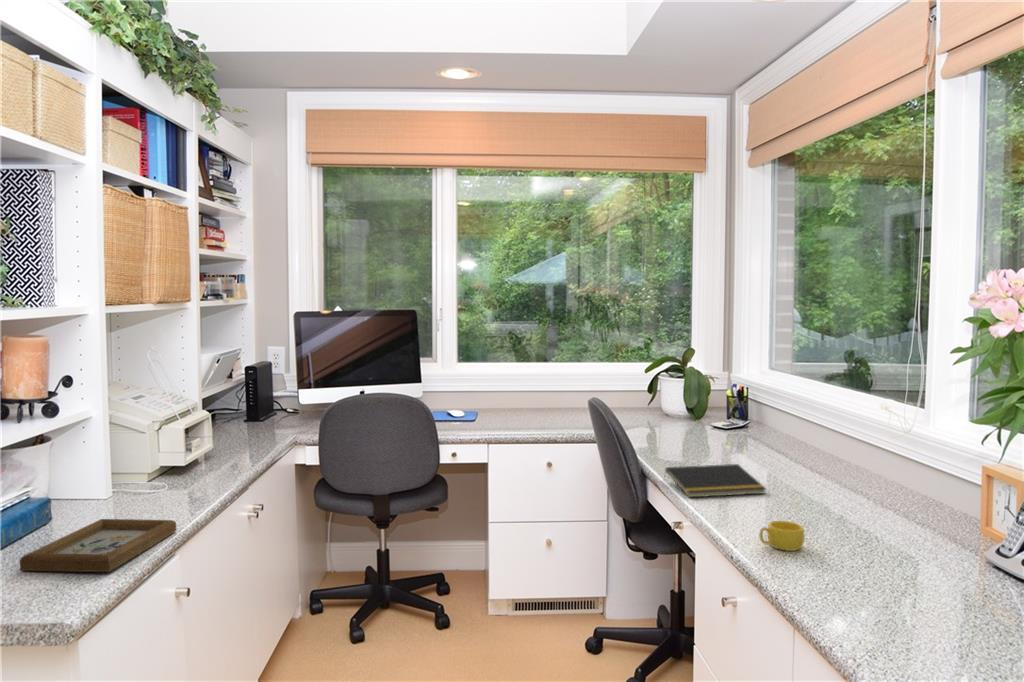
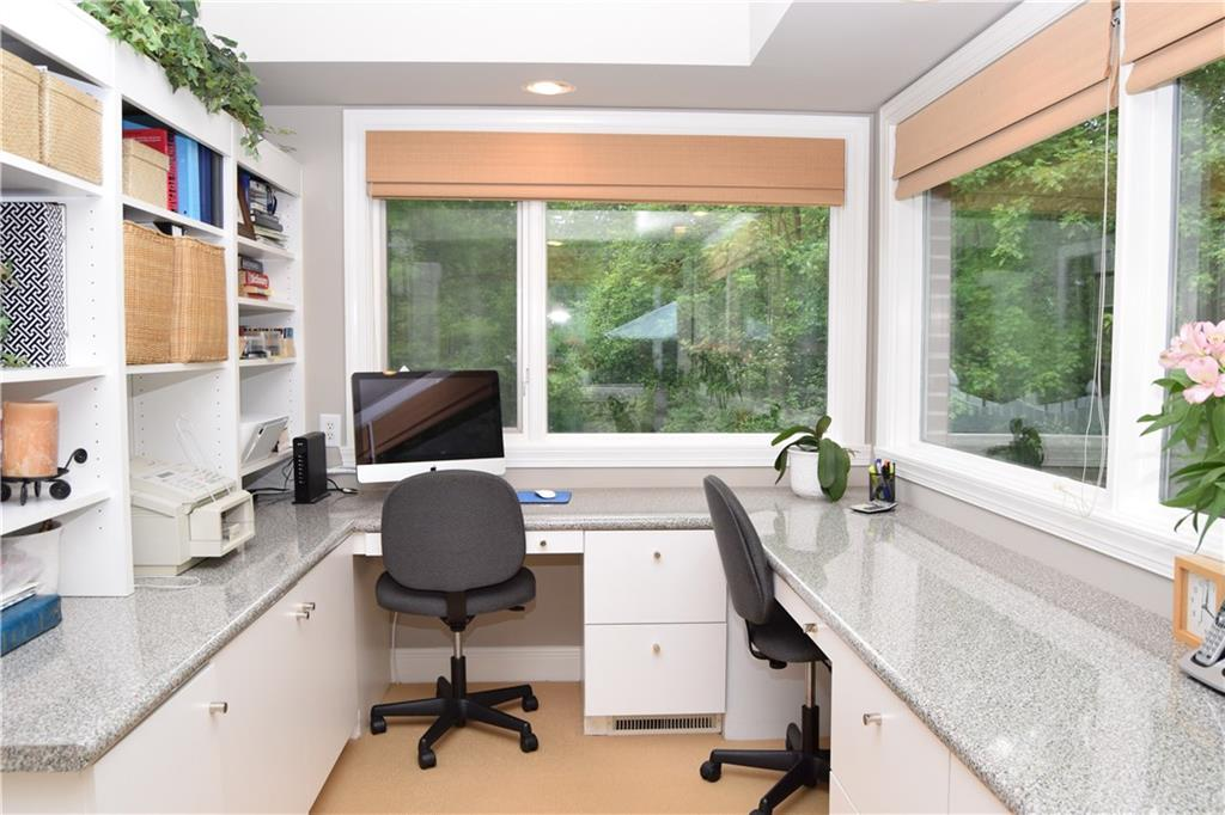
- picture frame (104, 542)
- notepad (714, 479)
- cup (780, 536)
